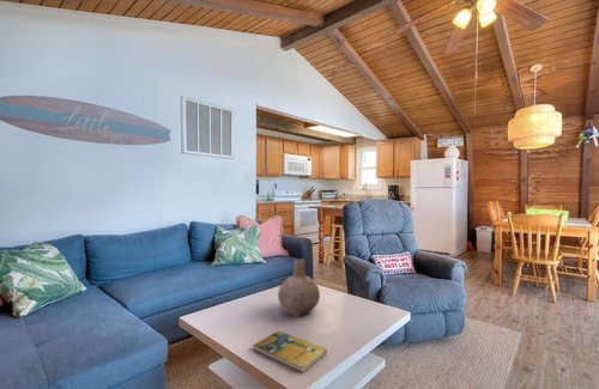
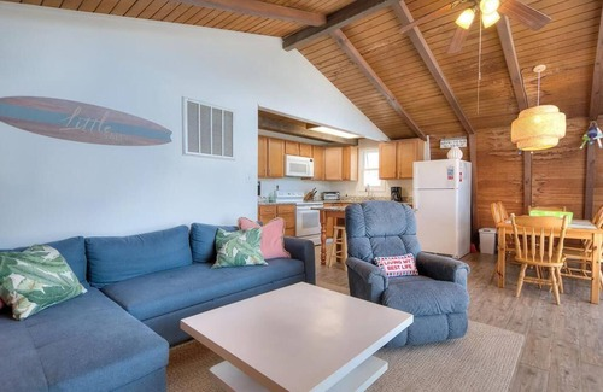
- vase (298, 285)
- booklet (289, 348)
